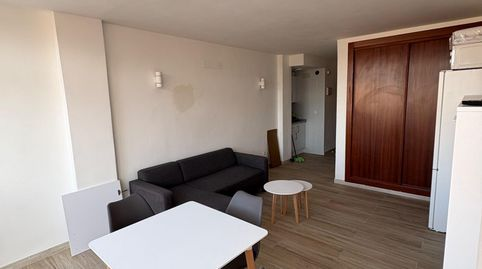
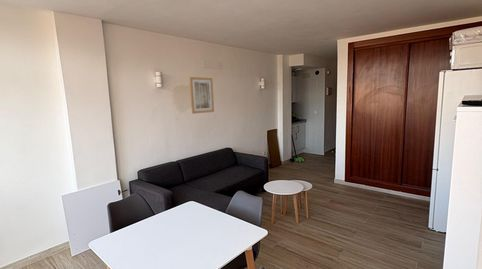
+ wall art (202, 95)
